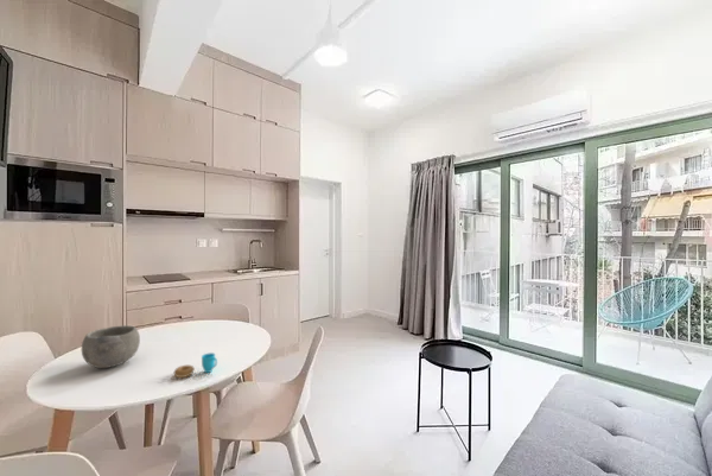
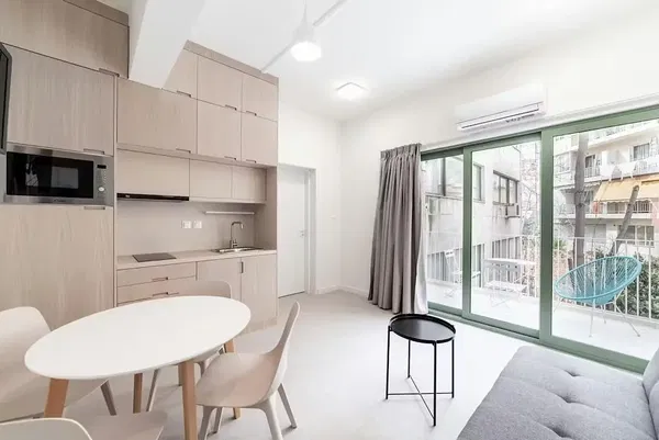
- cup (193, 368)
- bowl (112, 348)
